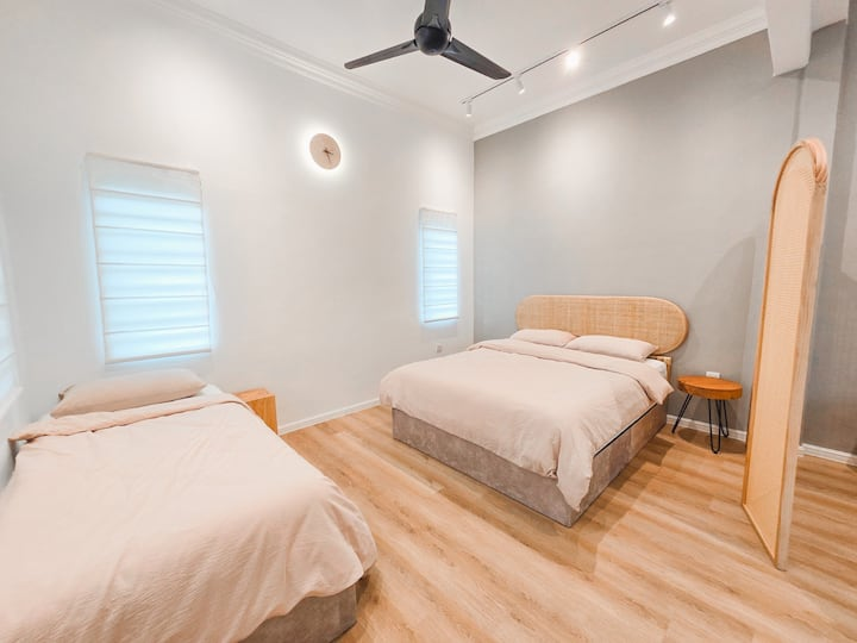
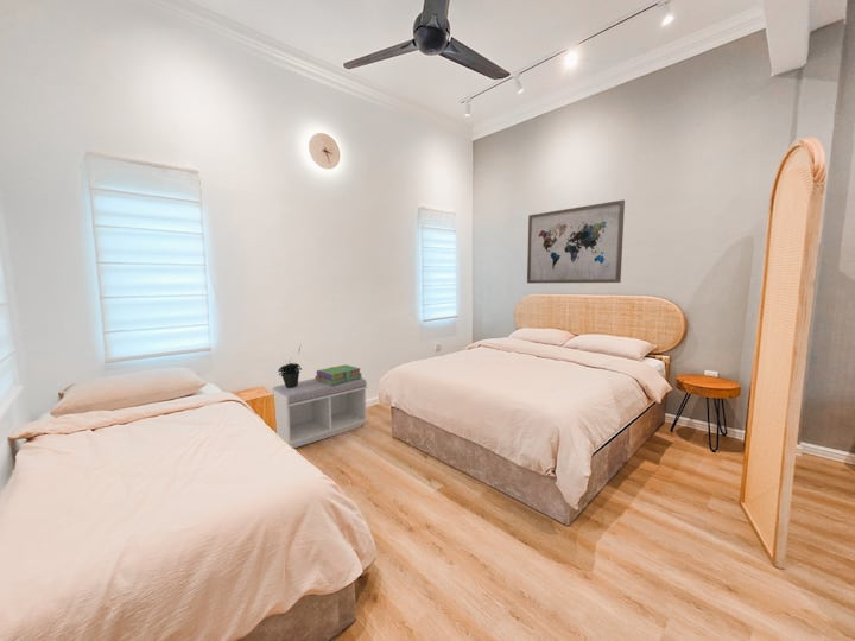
+ potted plant (291, 366)
+ wall art (570, 246)
+ bench (321, 406)
+ stack of books (338, 373)
